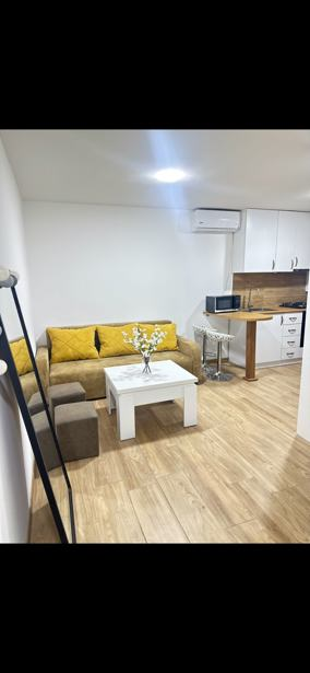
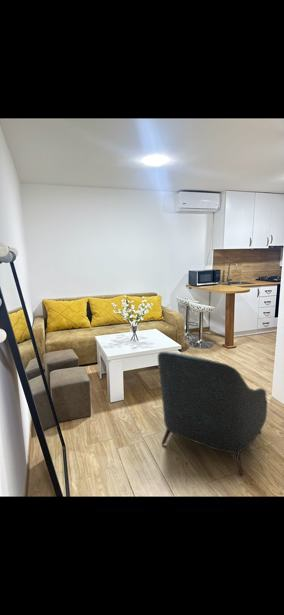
+ armchair (209, 393)
